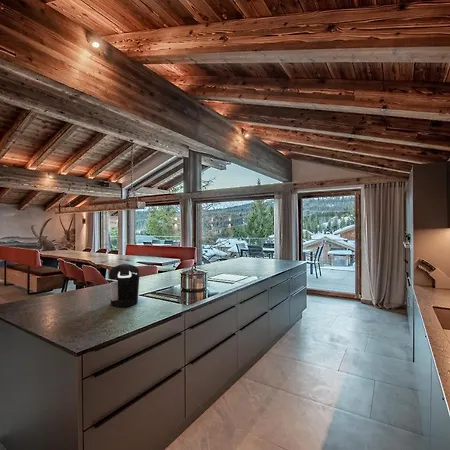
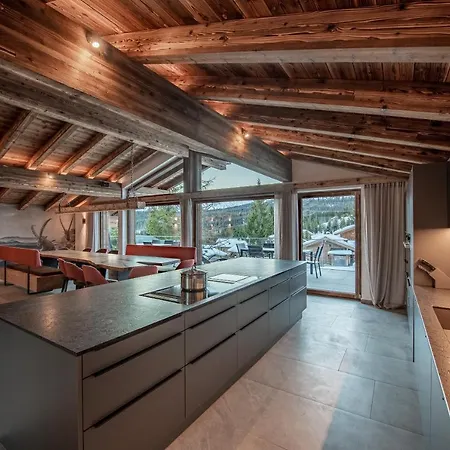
- coffee maker (124, 284)
